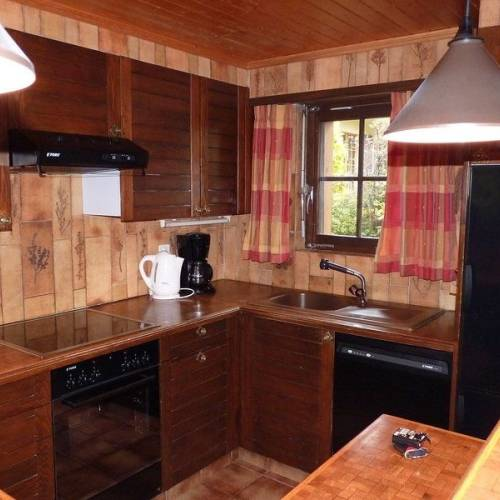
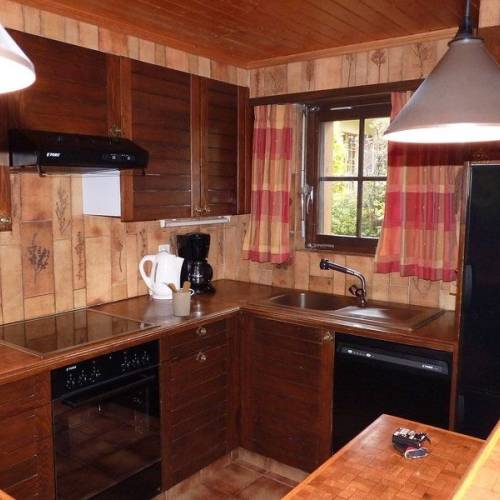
+ utensil holder (177, 297)
